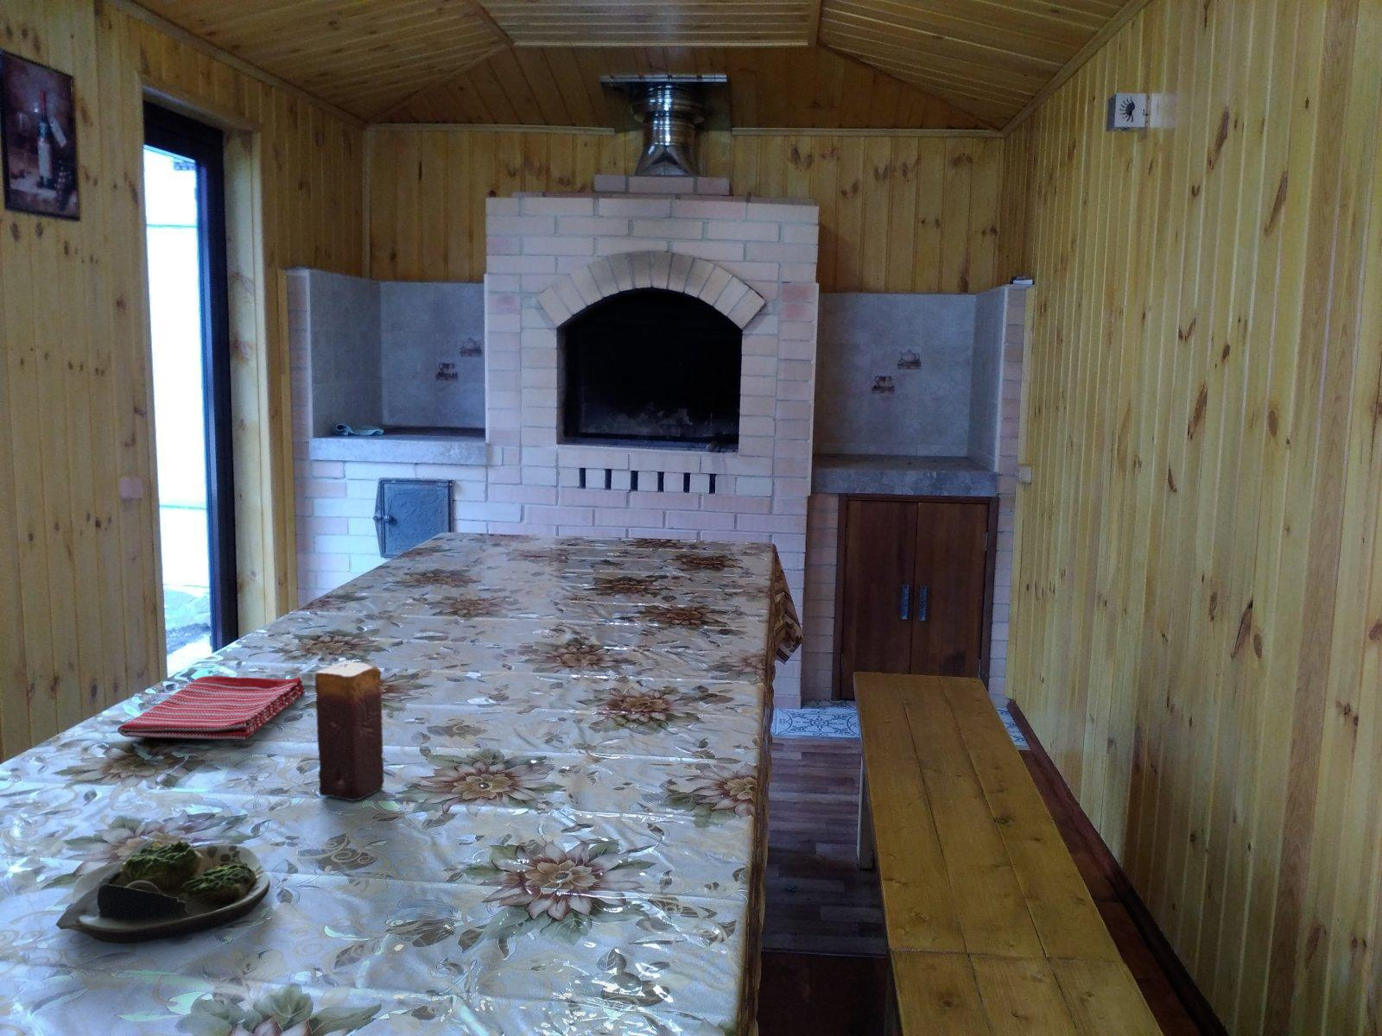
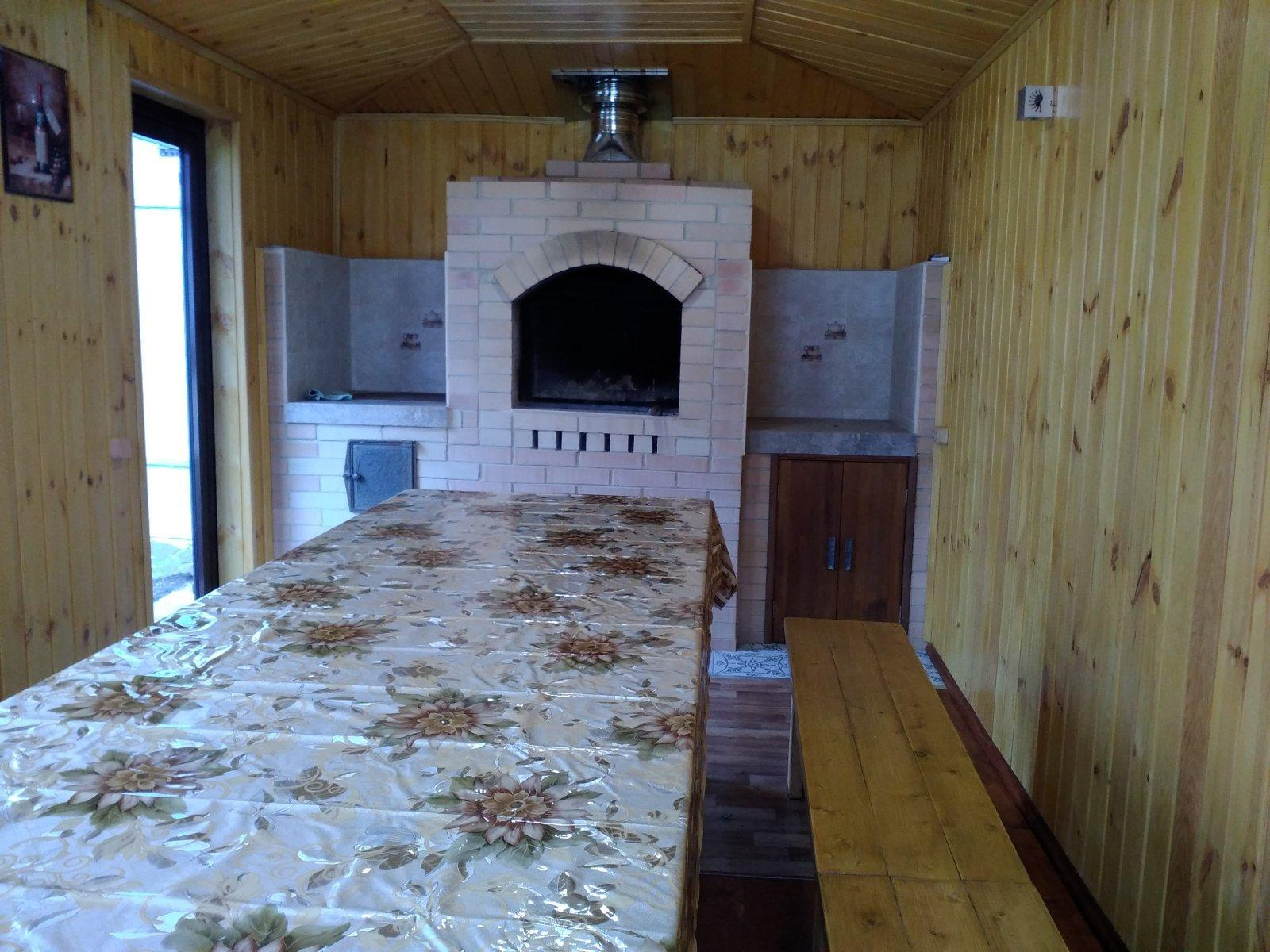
- salad plate (168, 879)
- candle (349, 729)
- dish towel (219, 705)
